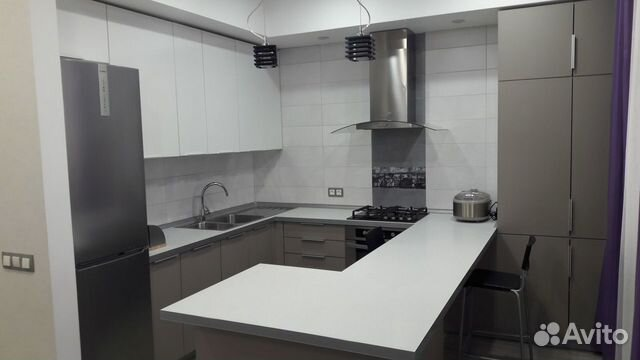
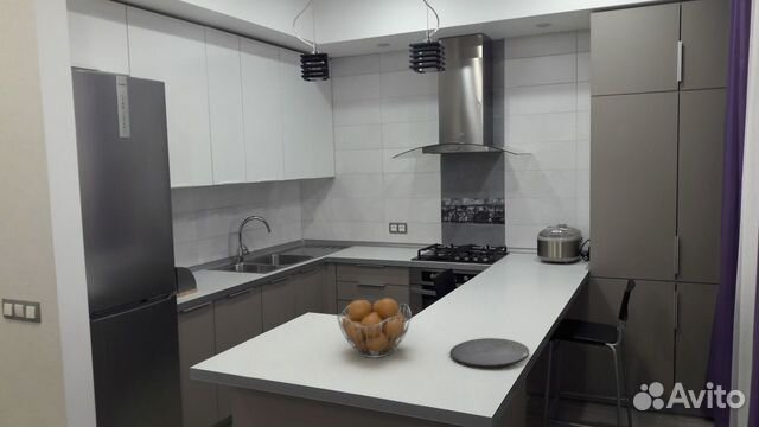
+ plate (489, 351)
+ fruit basket (374, 325)
